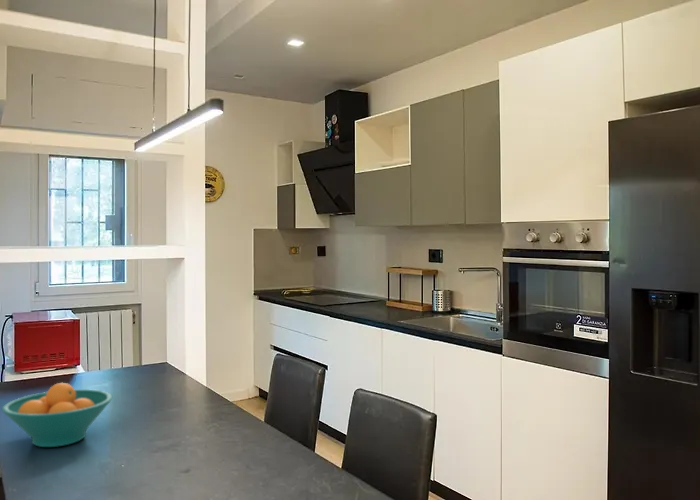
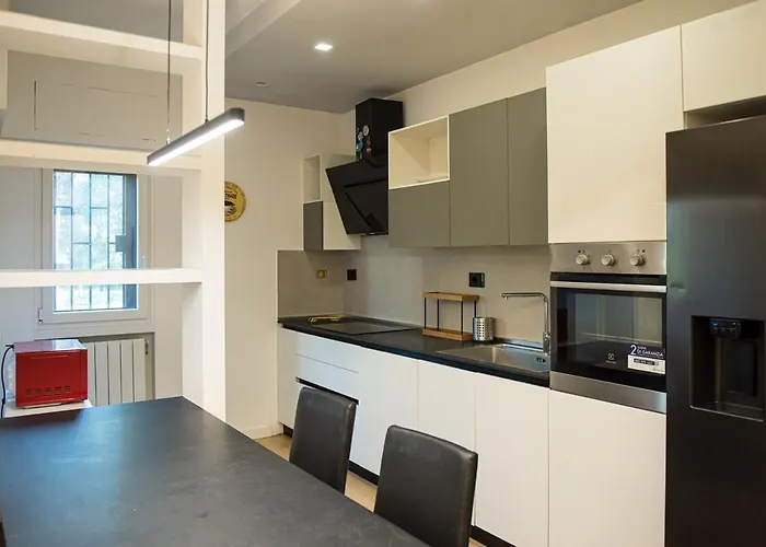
- fruit bowl (59, 411)
